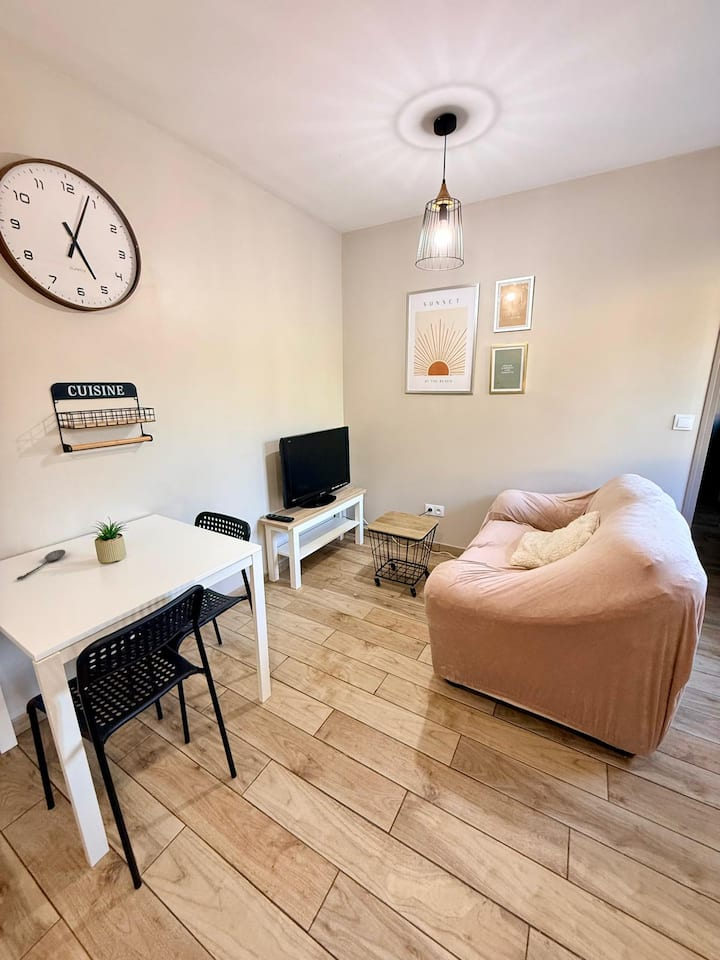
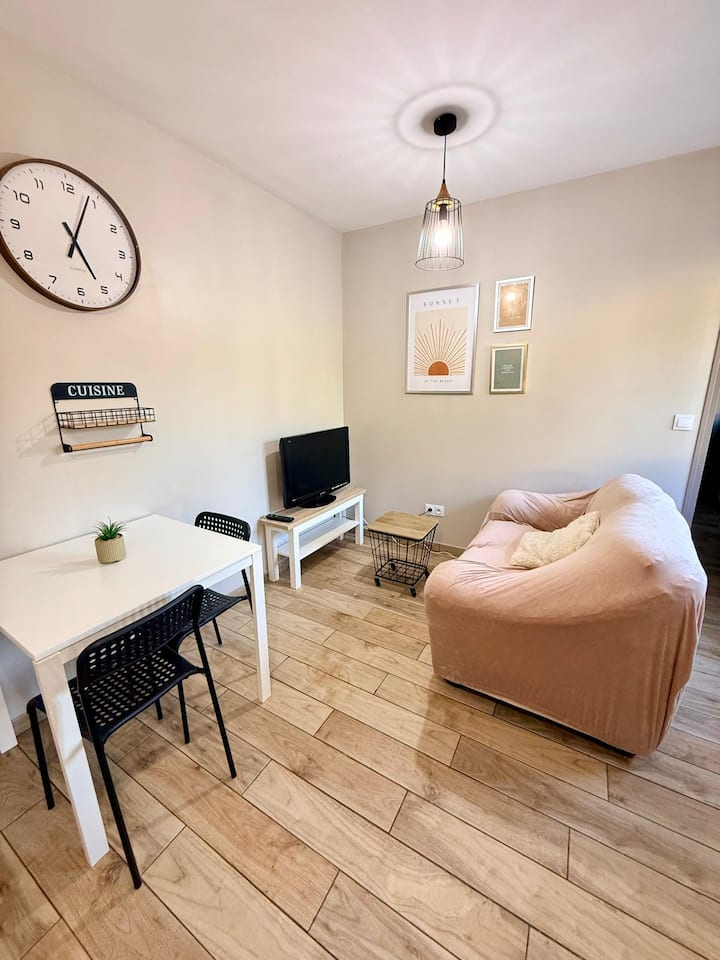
- spoon (41, 565)
